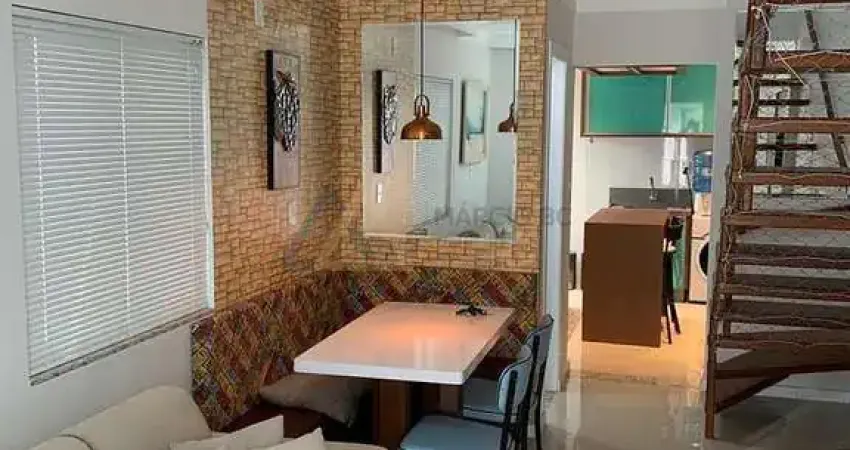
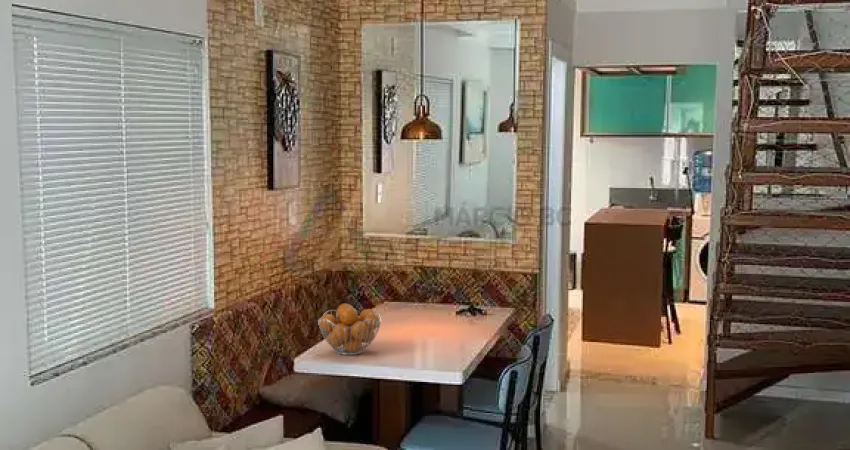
+ fruit basket (349, 328)
